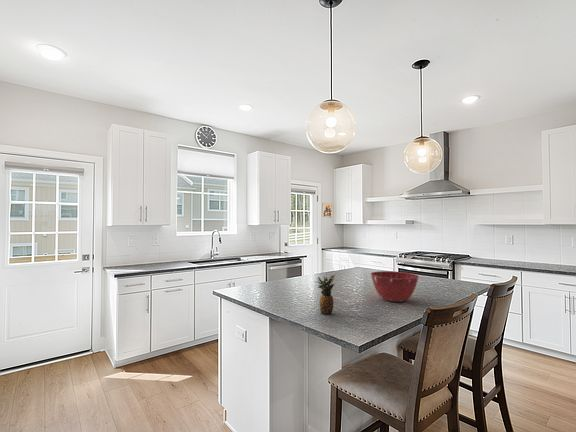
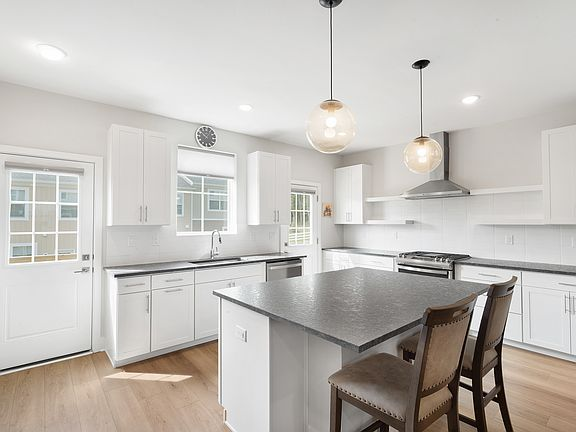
- fruit (325, 293)
- mixing bowl (394, 286)
